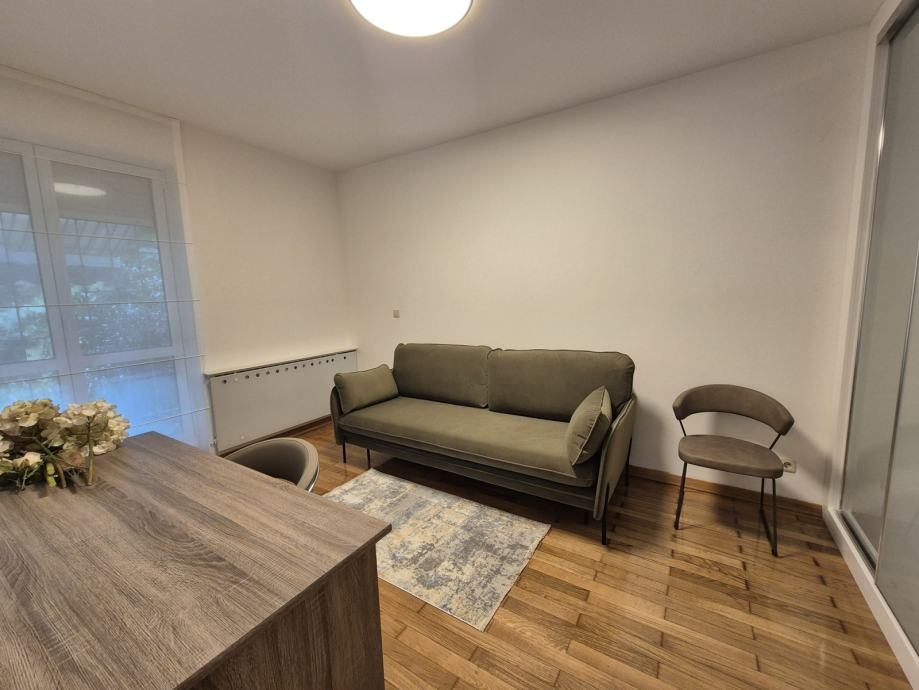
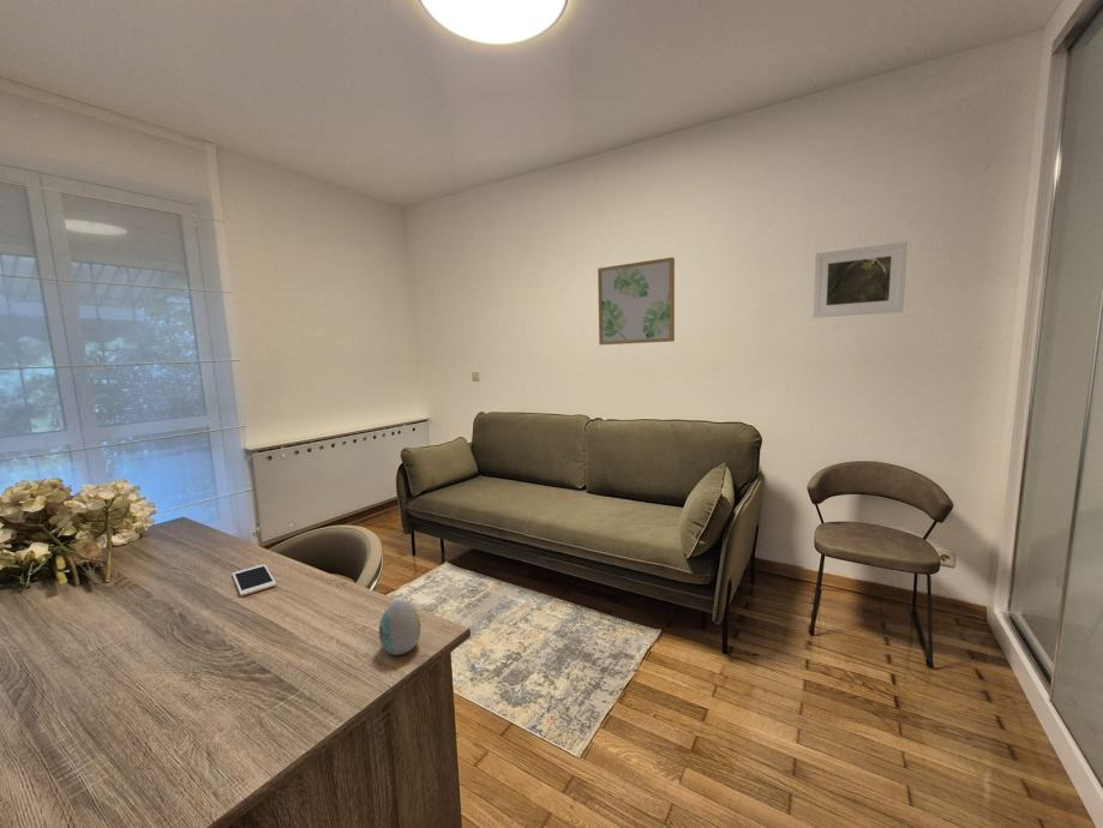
+ wall art (635, 304)
+ decorative egg (398, 624)
+ cell phone (253, 578)
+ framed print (857, 281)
